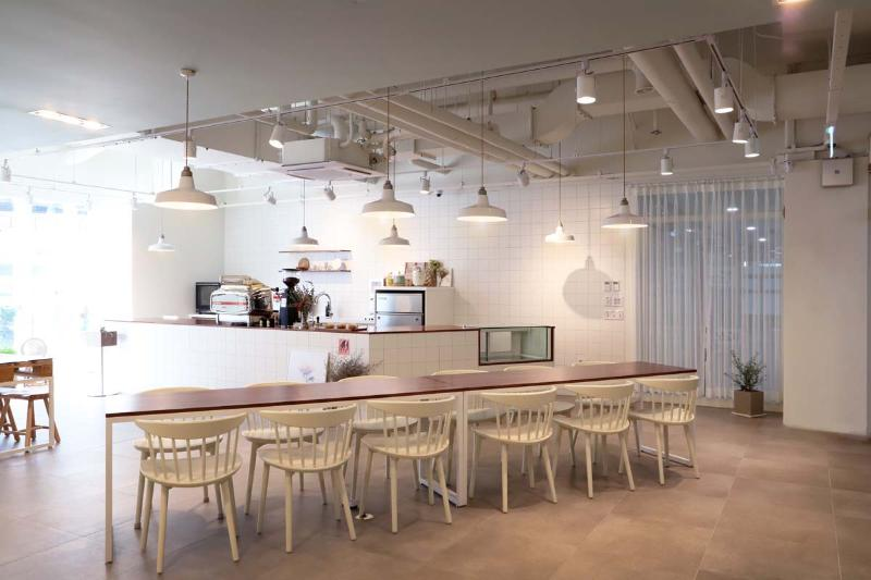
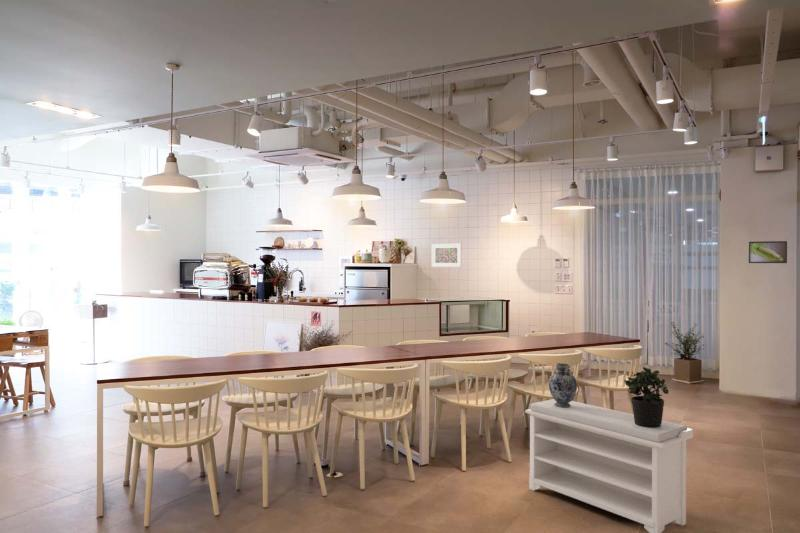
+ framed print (446, 255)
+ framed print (767, 252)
+ bench (602, 459)
+ decorative vase (562, 384)
+ potted plant (645, 395)
